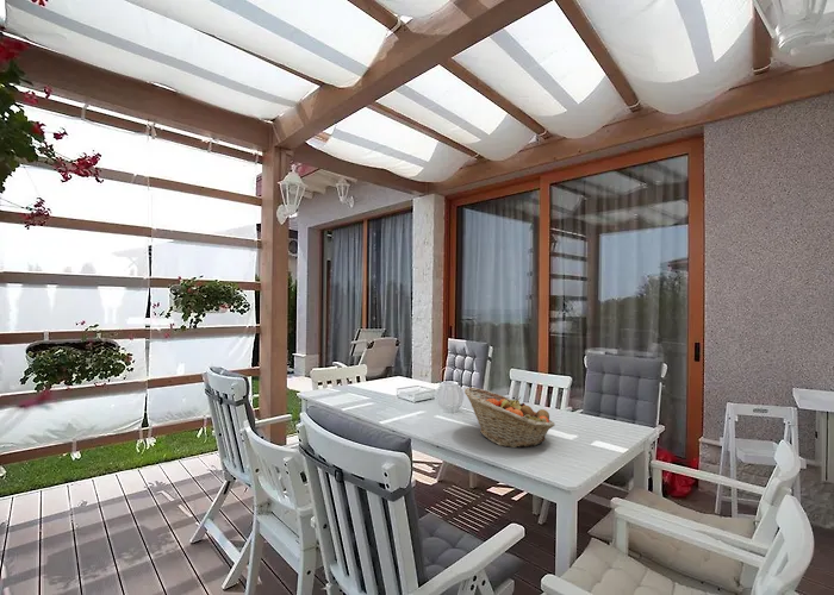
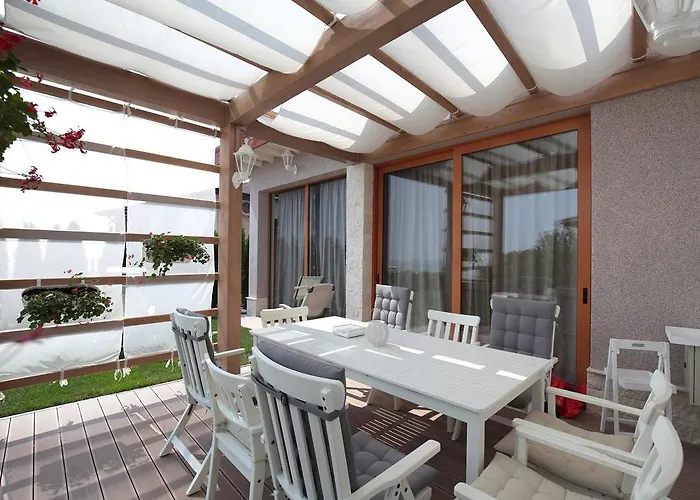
- fruit basket (506, 413)
